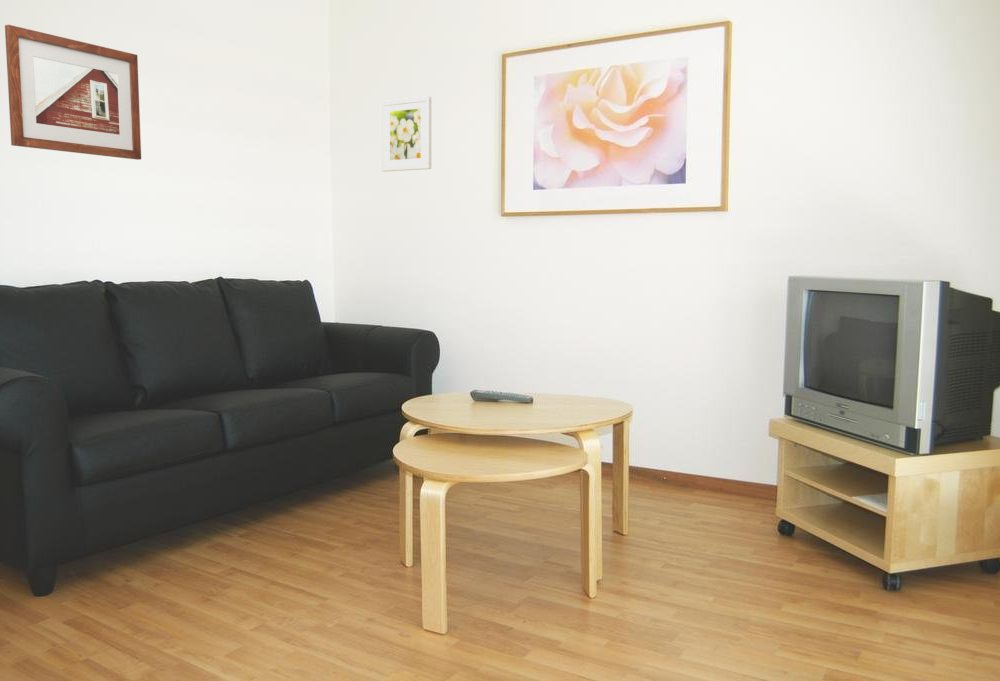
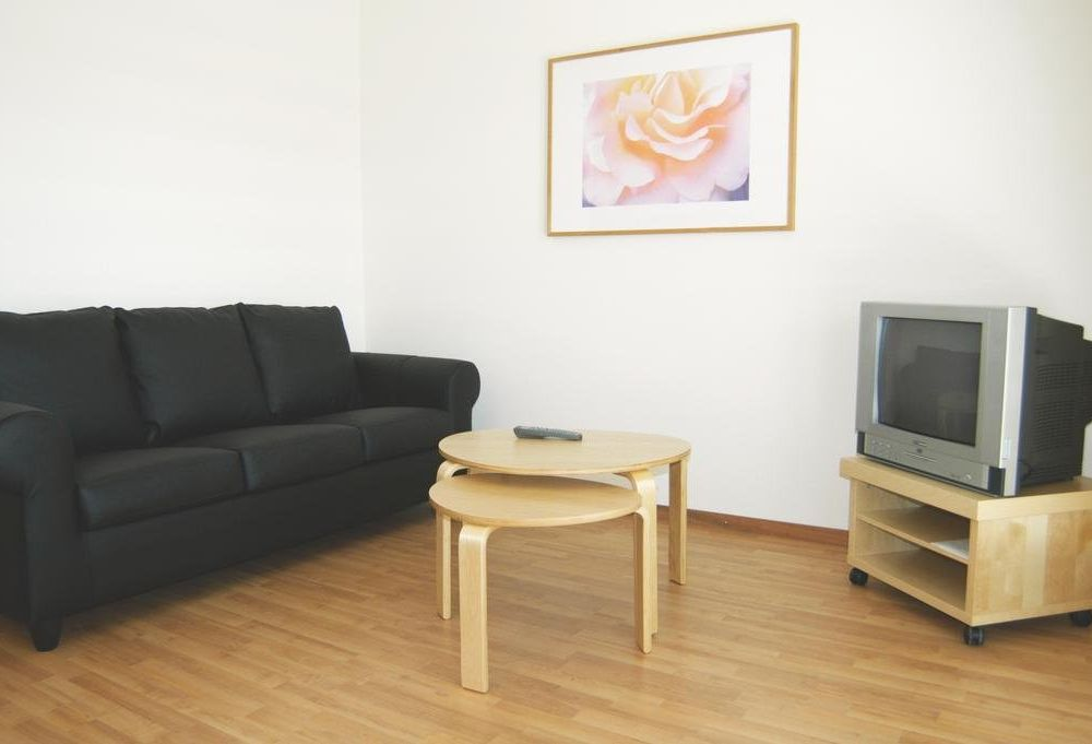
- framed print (405, 134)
- picture frame (78, 97)
